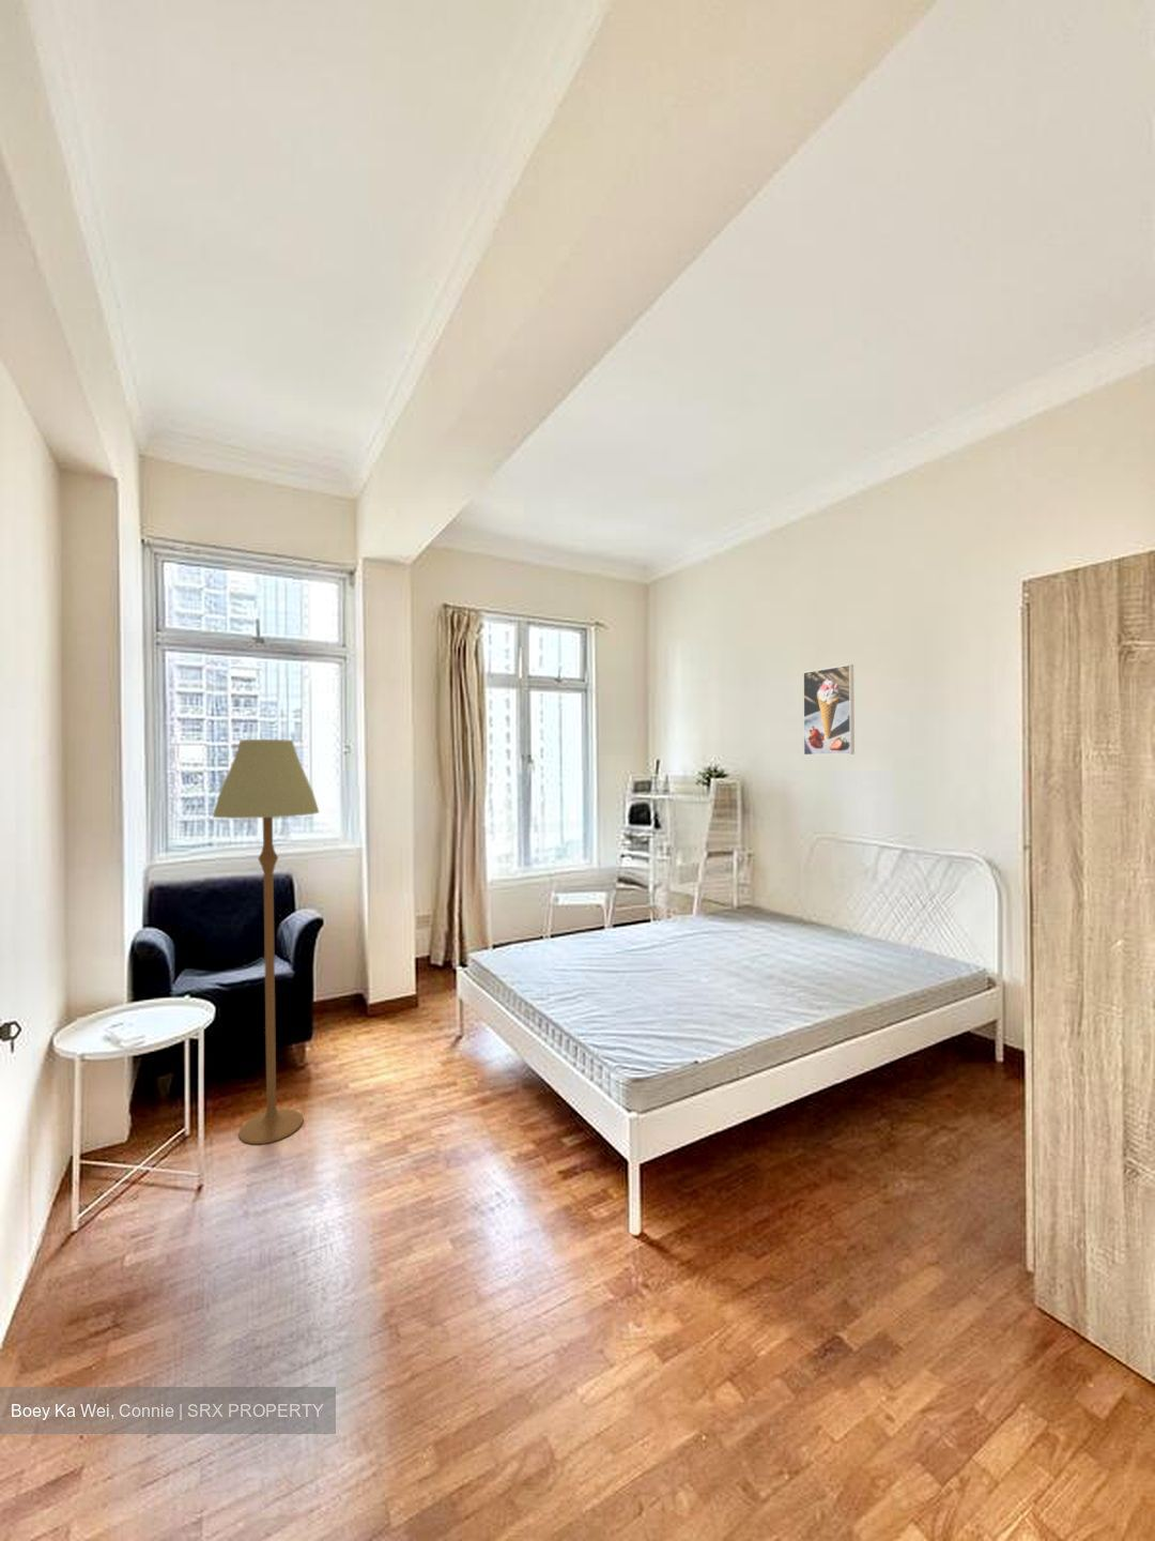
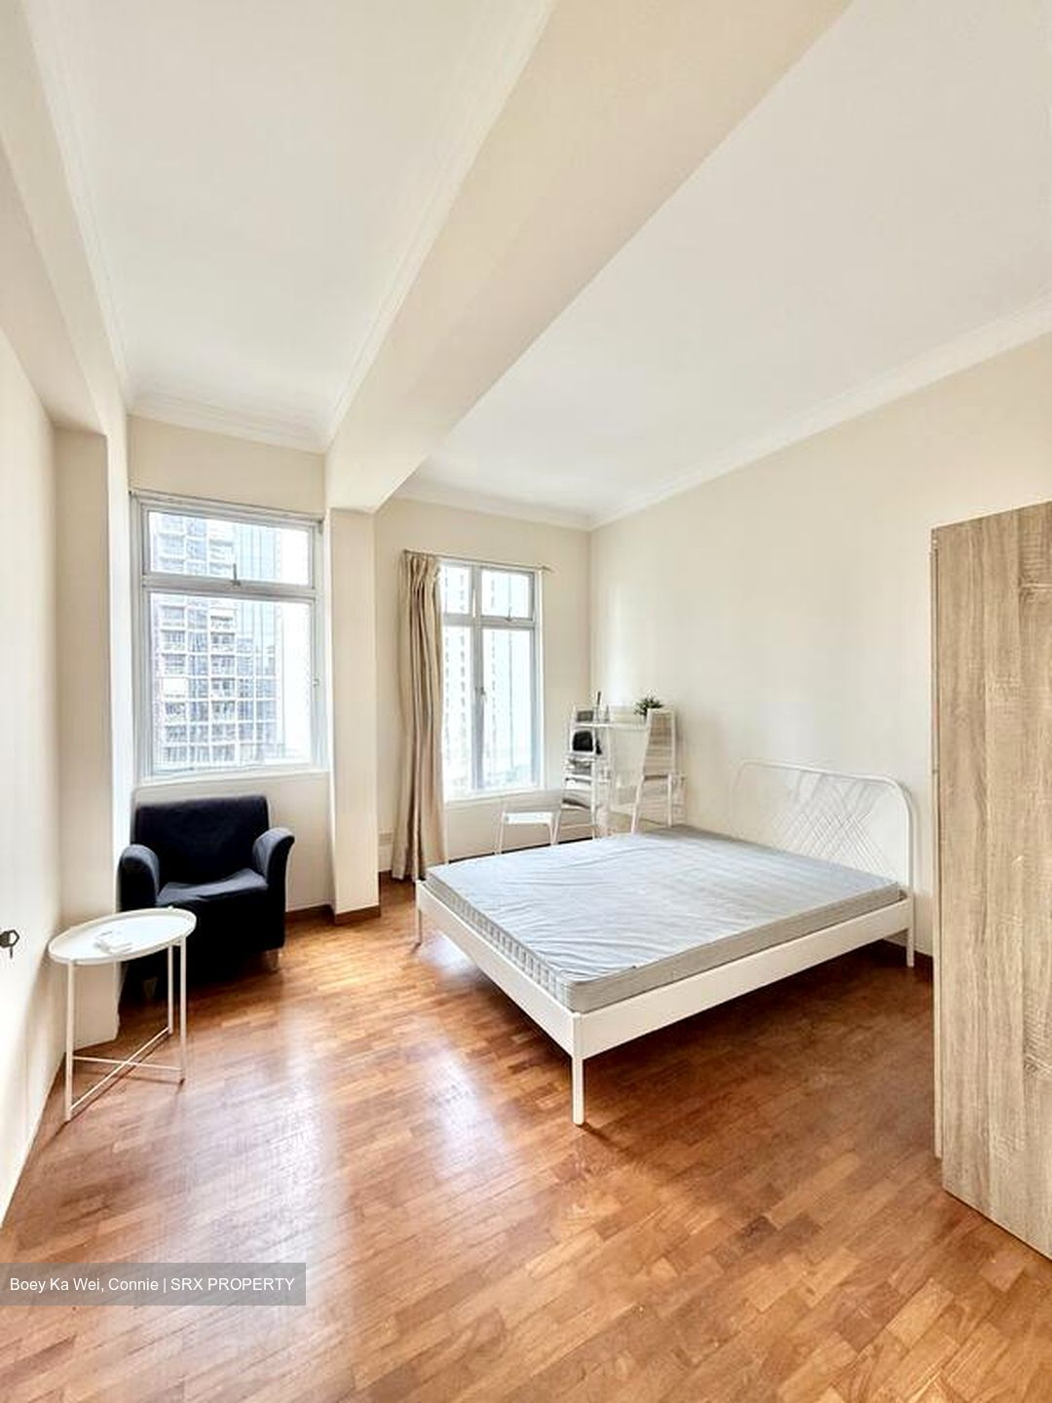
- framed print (826, 711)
- floor lamp (268, 933)
